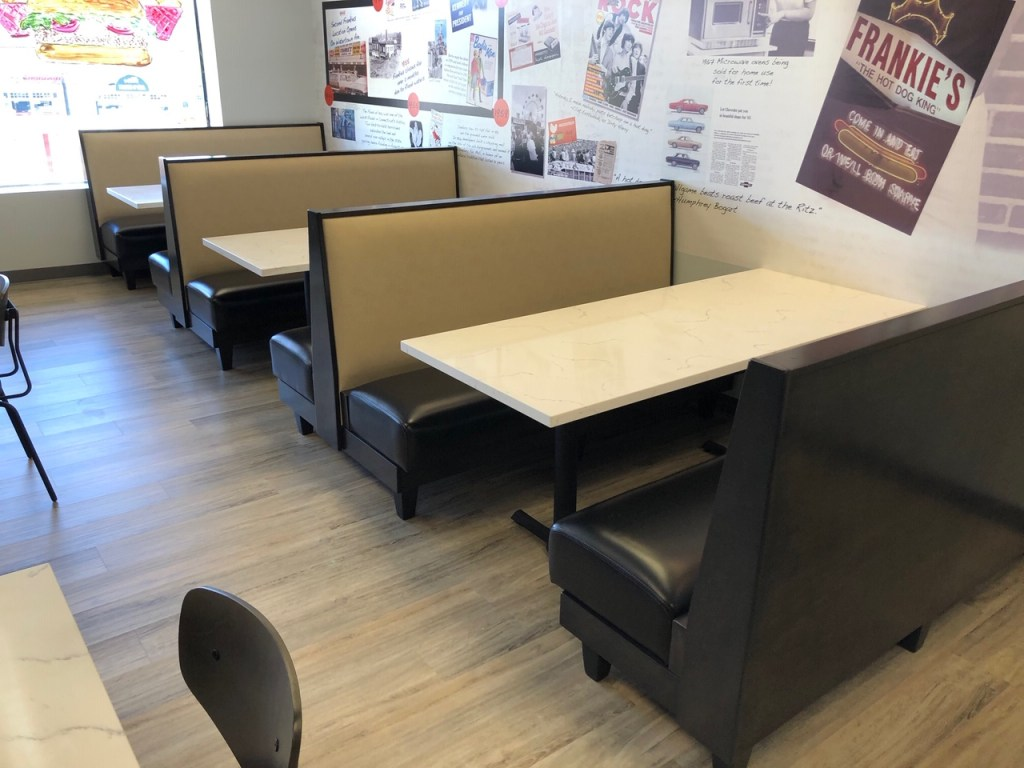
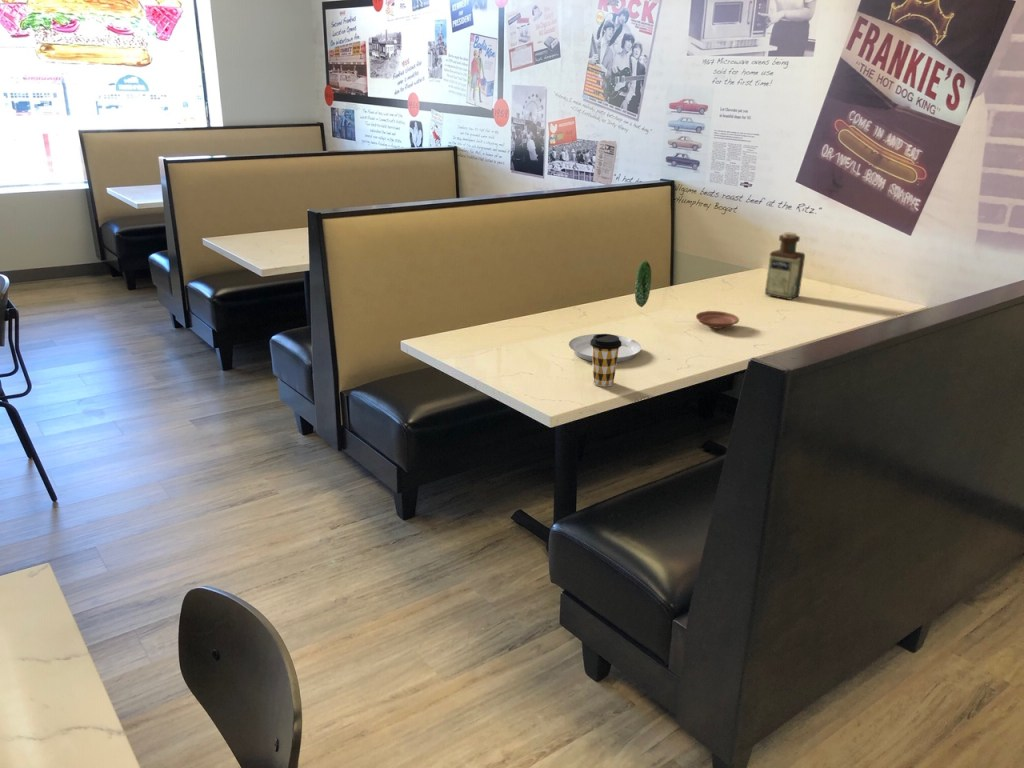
+ bottle (786, 265)
+ plate (597, 334)
+ coffee cup (604, 360)
+ plate (717, 321)
